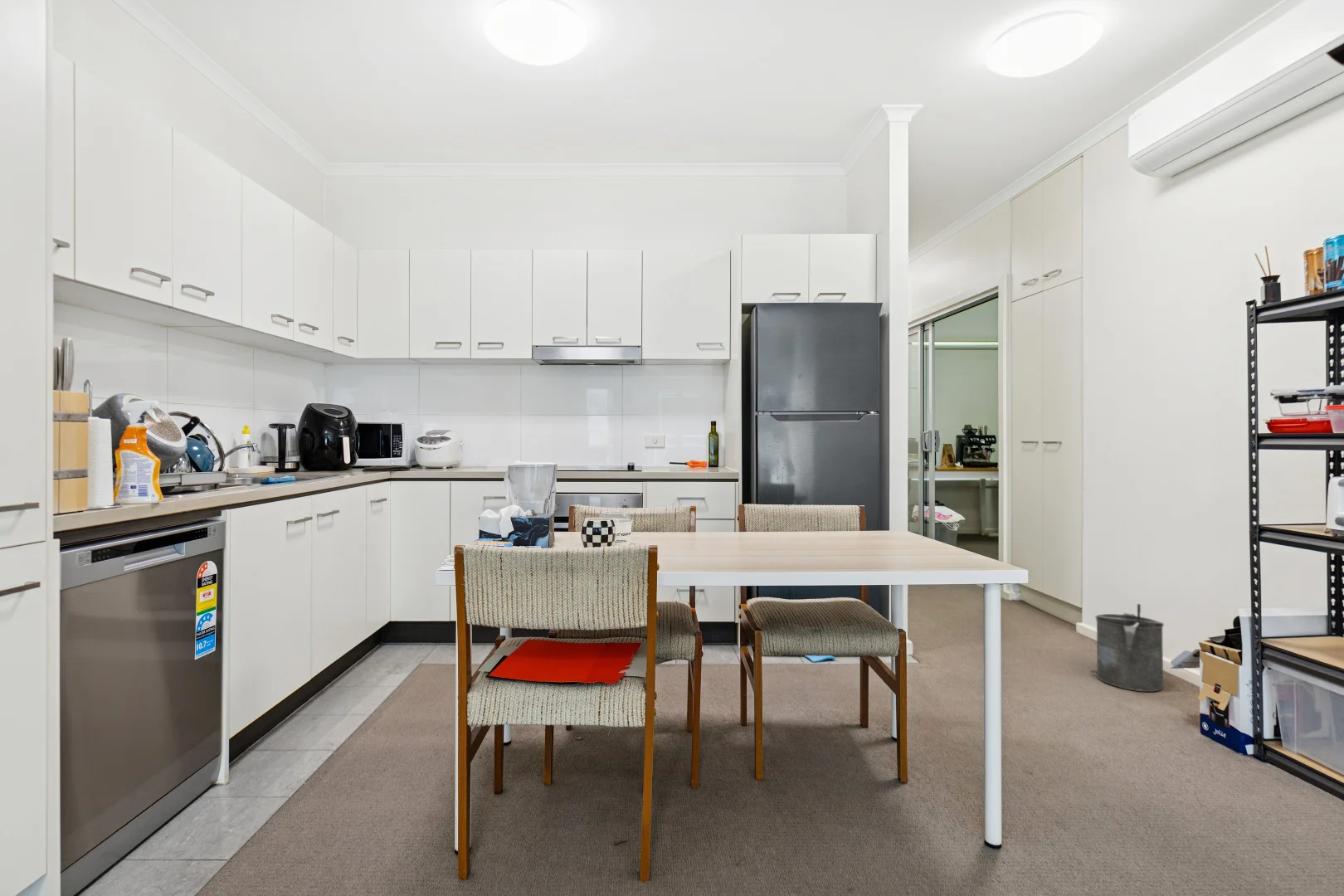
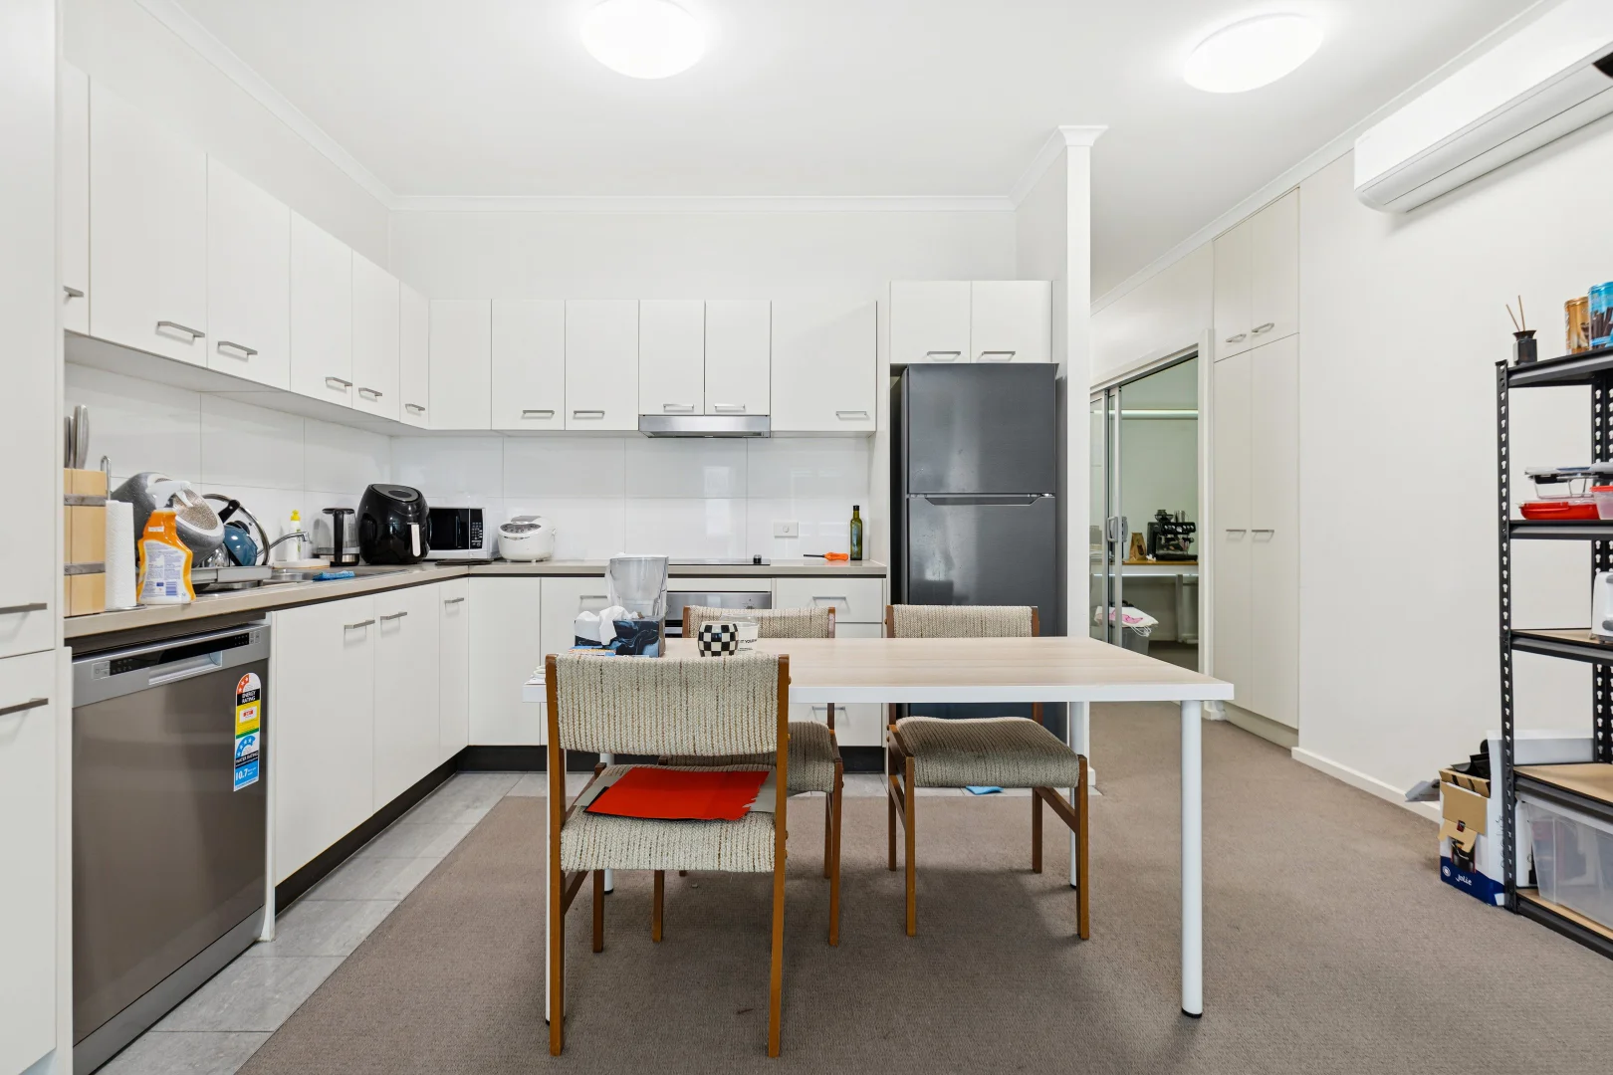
- bucket (1129, 642)
